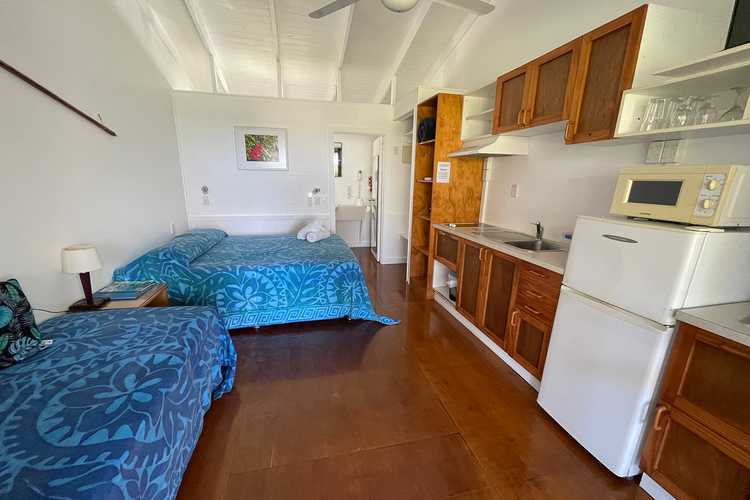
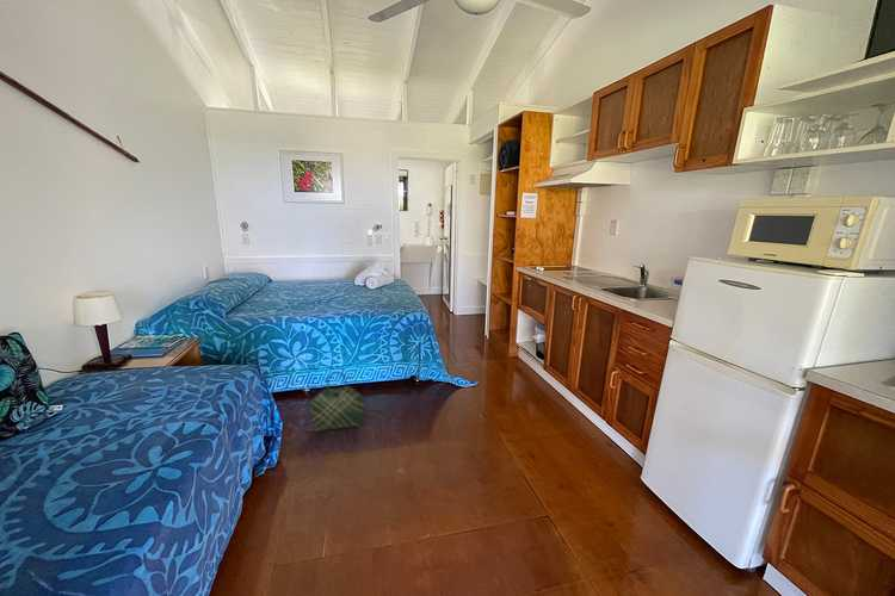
+ tote bag (338, 399)
